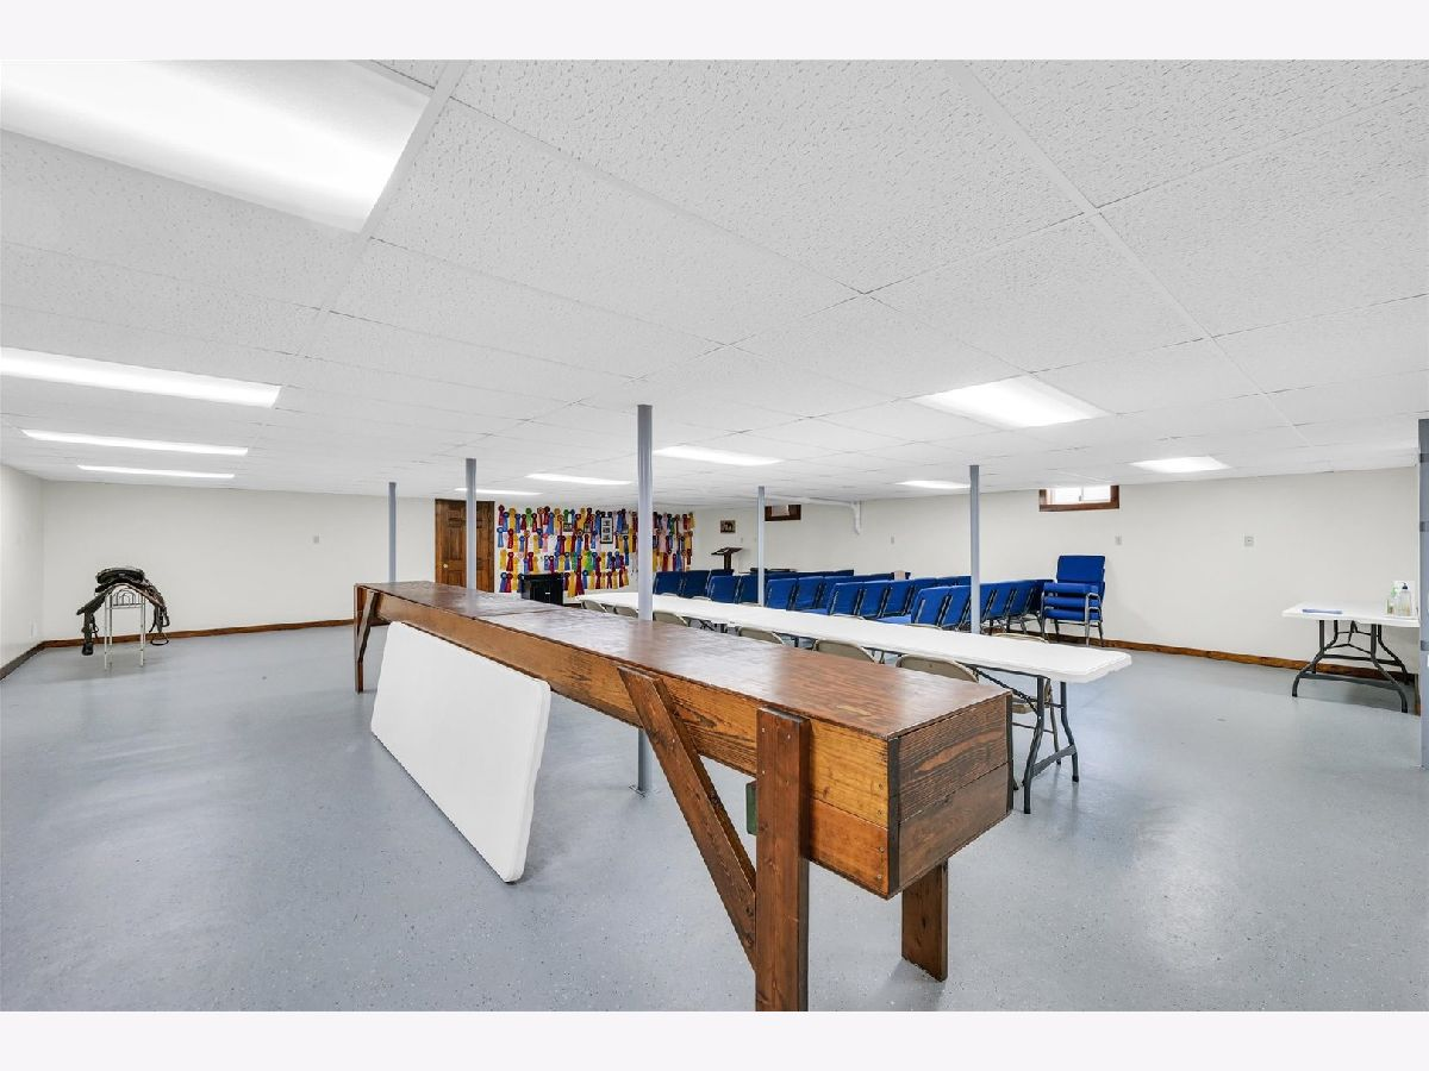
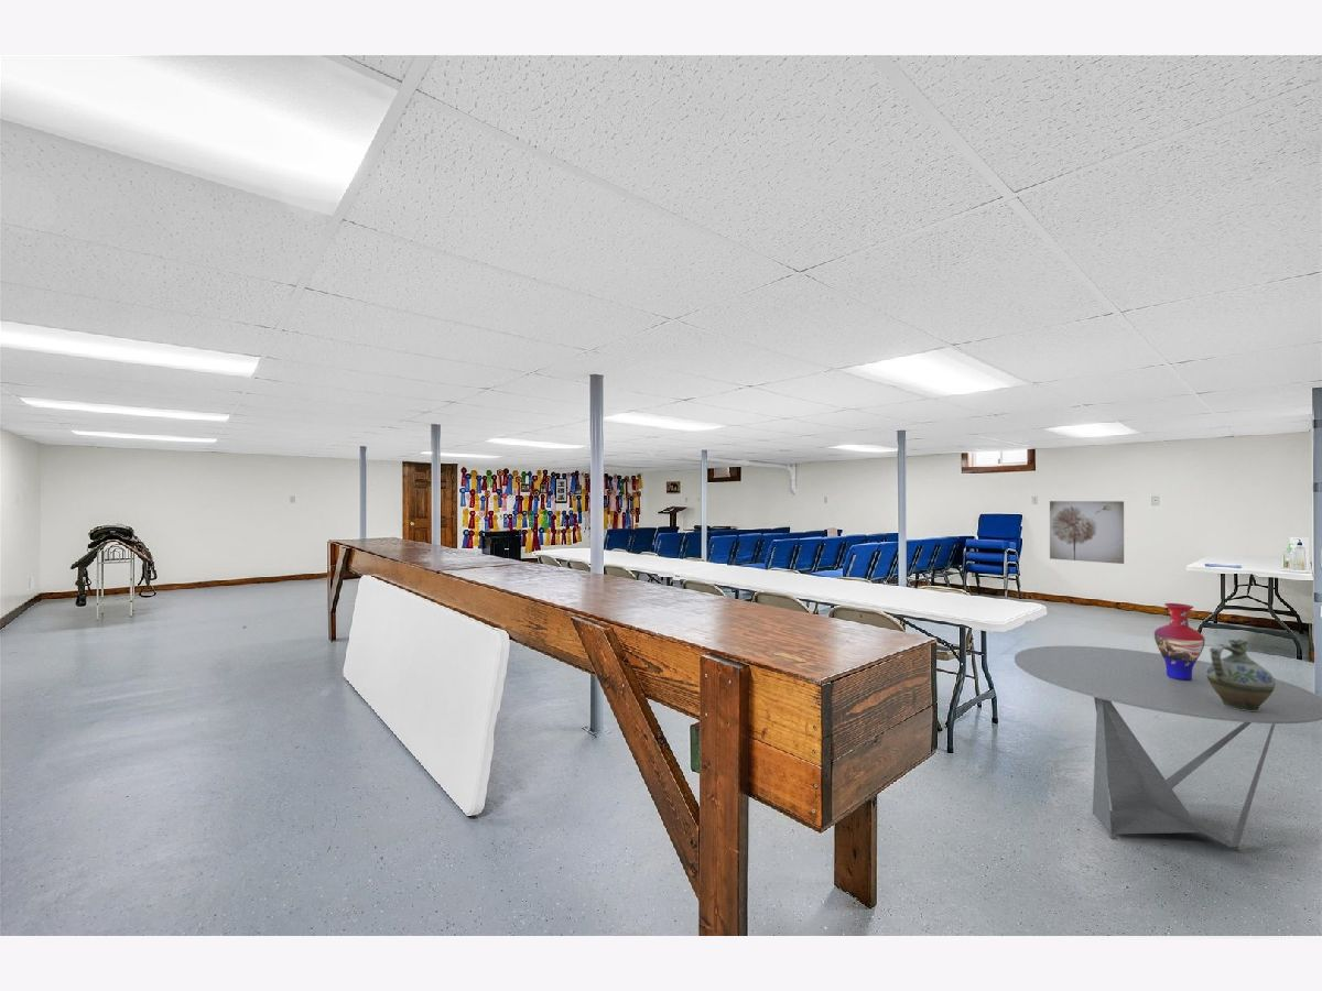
+ coffee table (1146, 752)
+ wall art (1085, 531)
+ vase (1179, 641)
+ pitcher (1236, 673)
